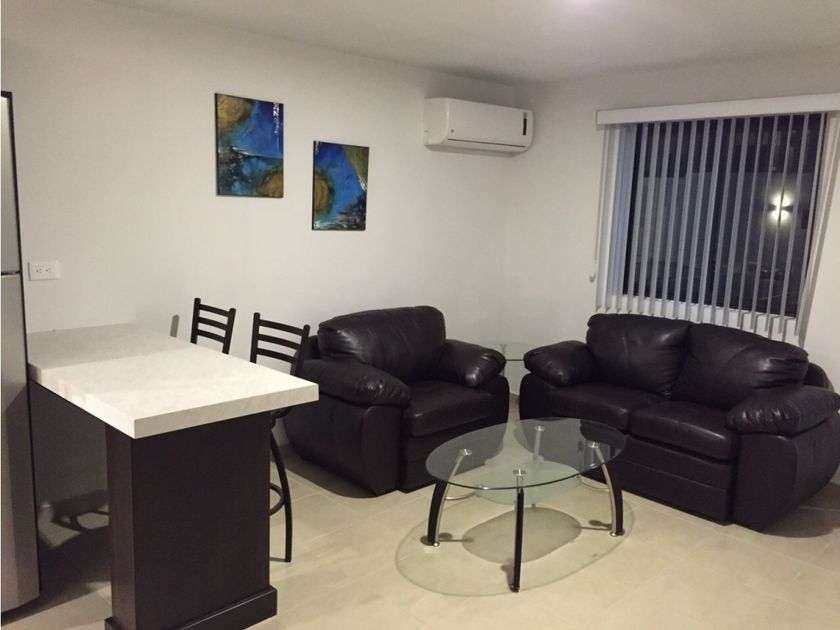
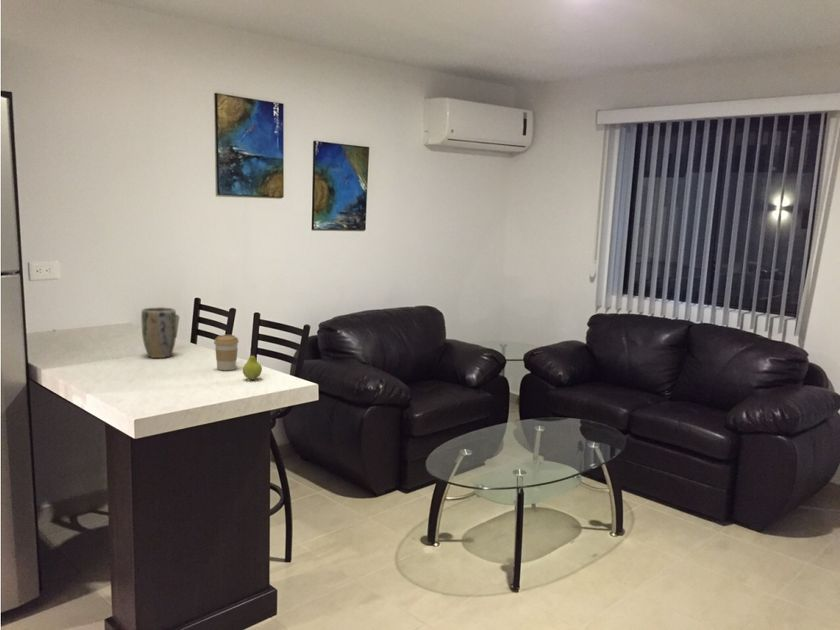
+ fruit (252, 363)
+ coffee cup (226, 352)
+ plant pot (159, 332)
